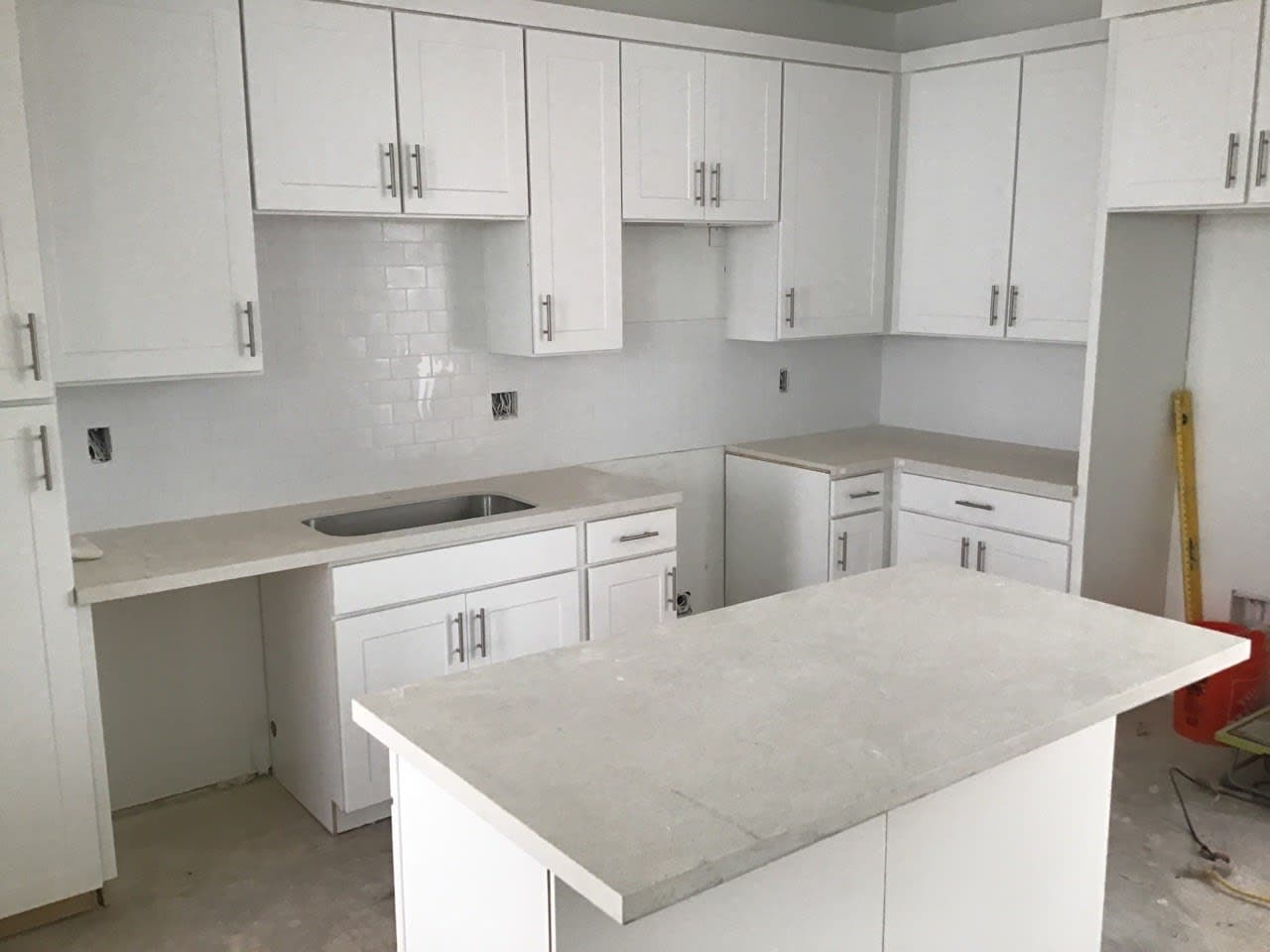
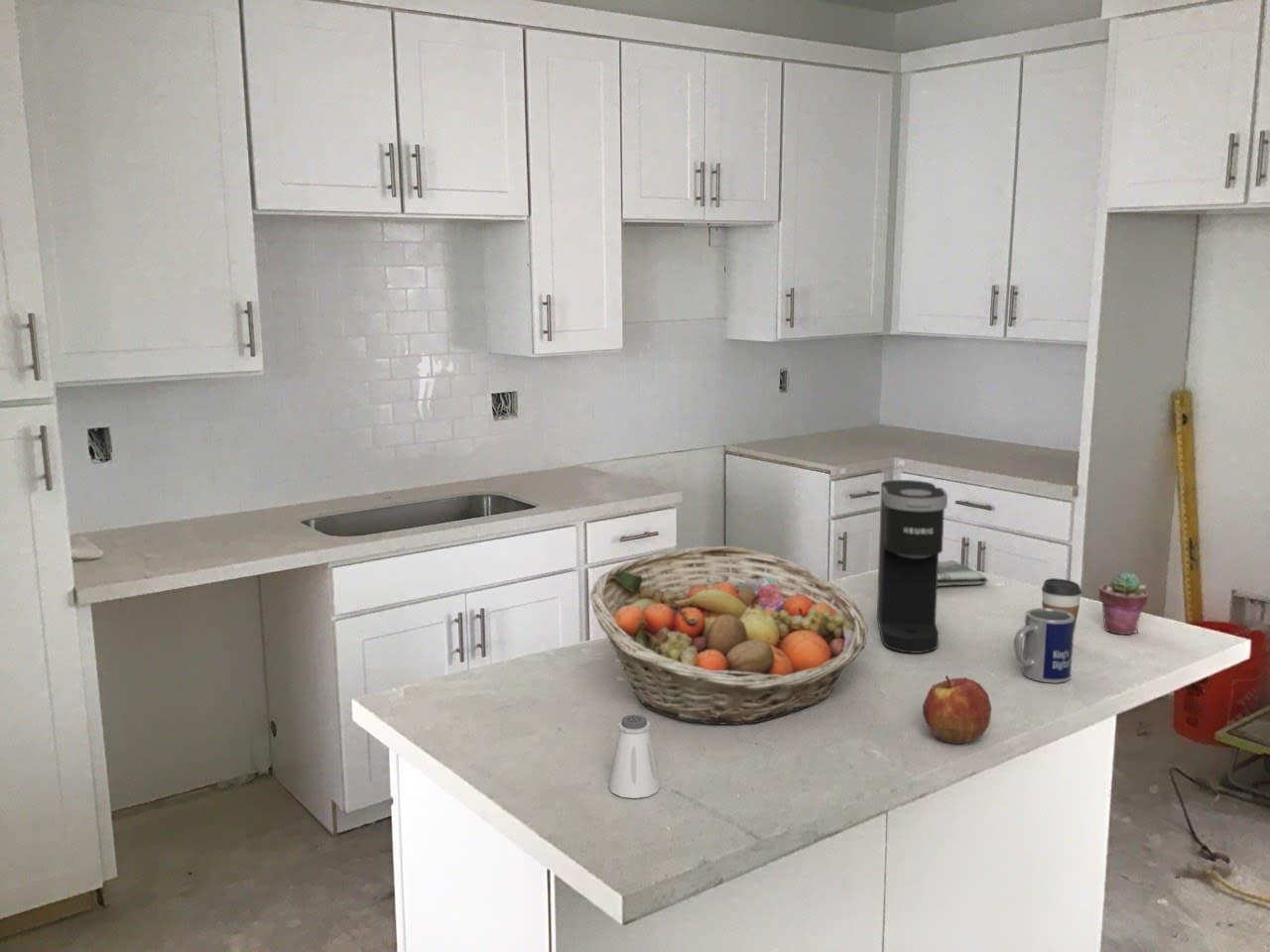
+ saltshaker (634, 753)
+ apple (957, 708)
+ mug (1040, 647)
+ fruit basket (729, 630)
+ dish towel (938, 571)
+ coffee cup (1060, 609)
+ coffee maker (909, 559)
+ potted succulent (1122, 601)
